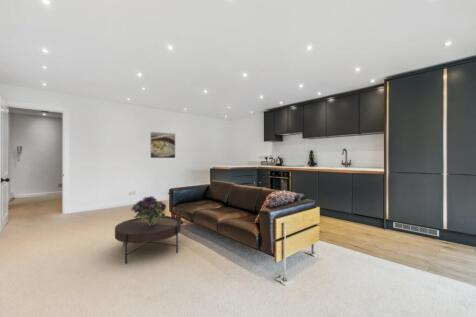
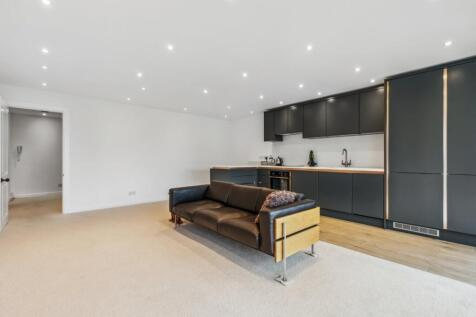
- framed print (163, 145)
- coffee table (149, 236)
- bouquet (150, 210)
